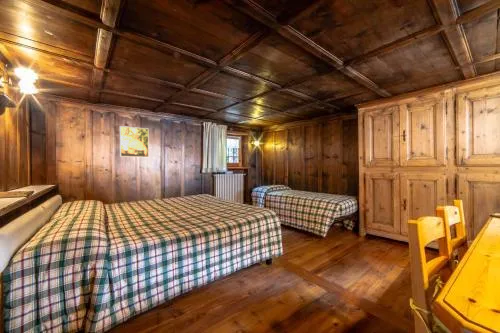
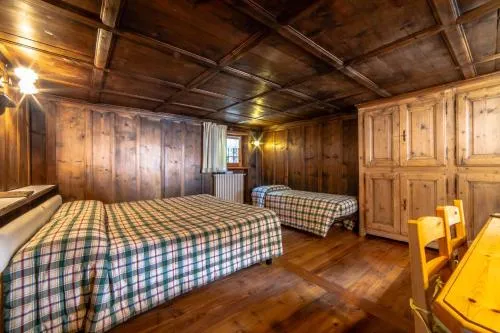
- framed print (134, 142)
